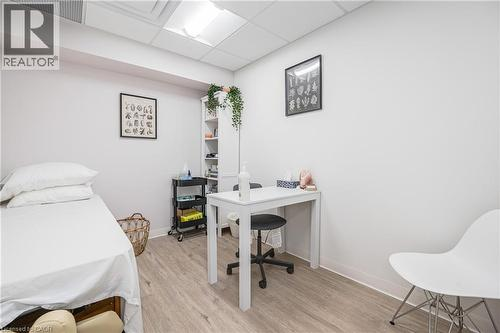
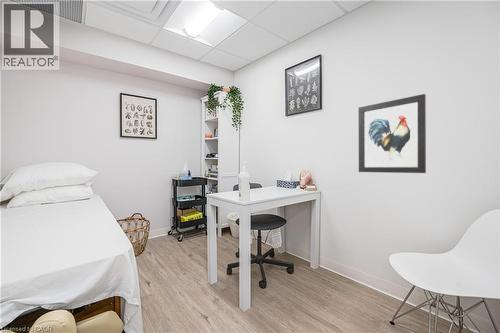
+ wall art (388, 137)
